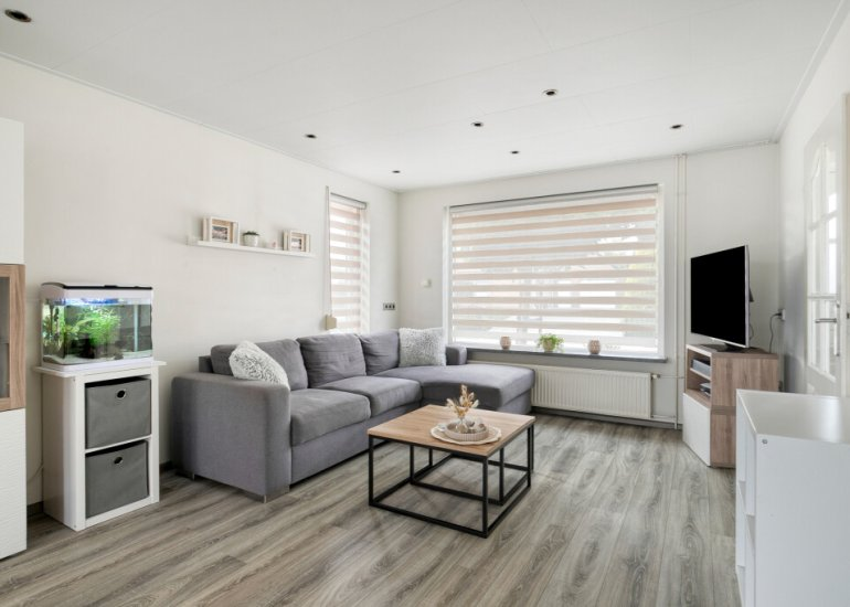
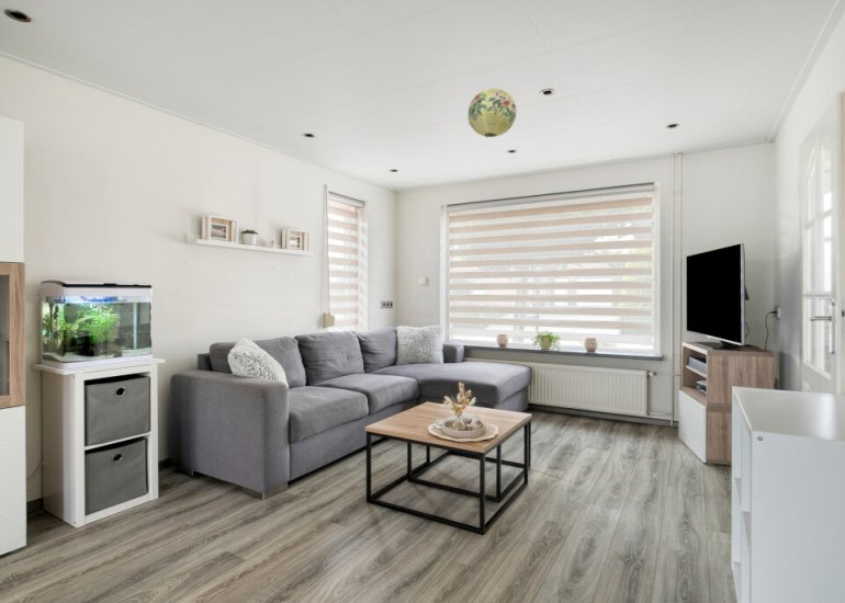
+ paper lantern (492, 113)
